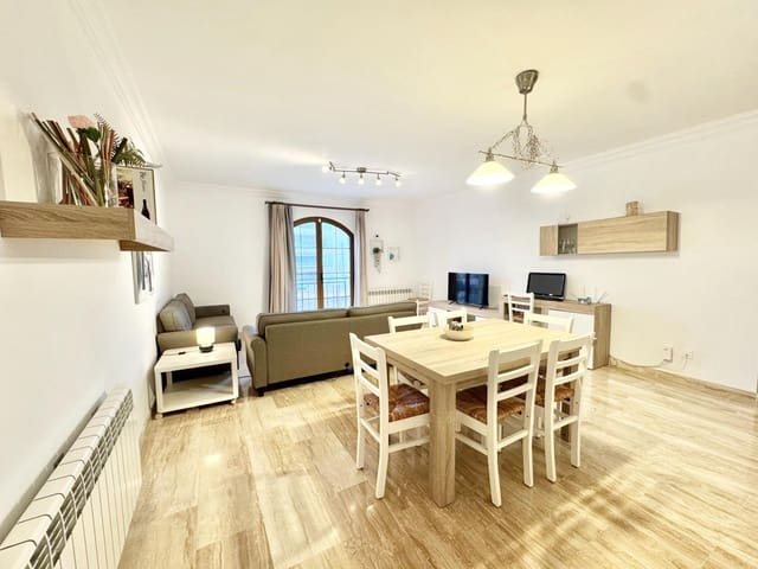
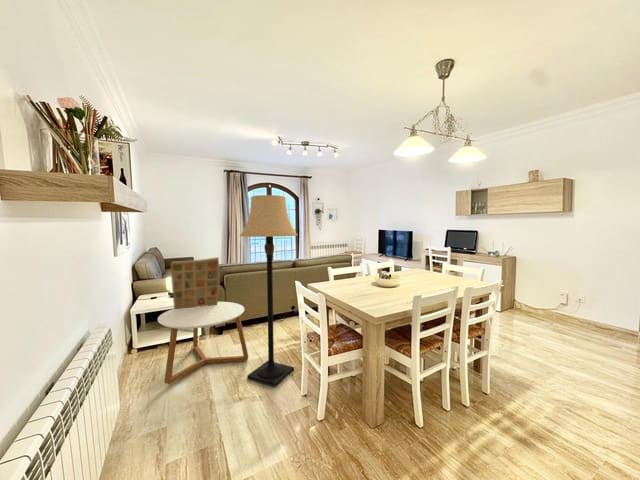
+ lamp (270, 286)
+ decorative box (196, 281)
+ coffee table (197, 338)
